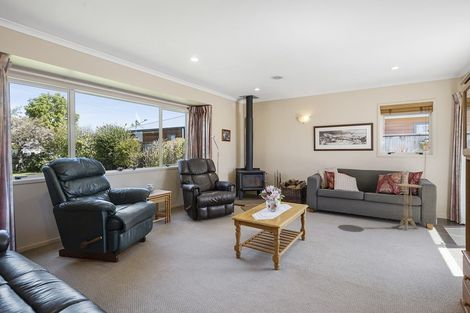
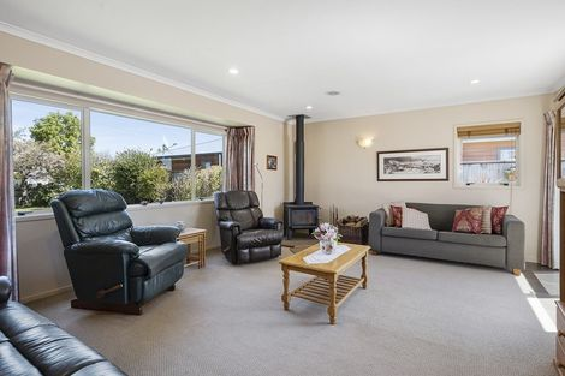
- side table (407, 206)
